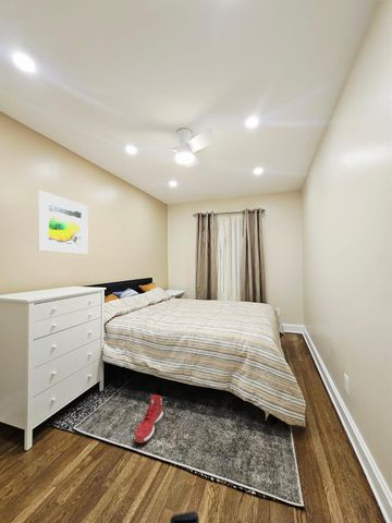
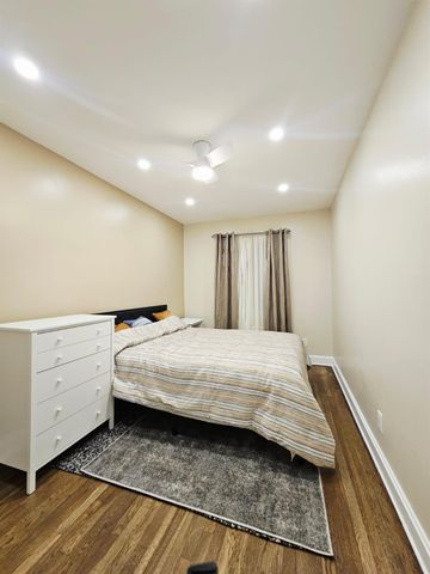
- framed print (65, 226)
- sneaker (149, 413)
